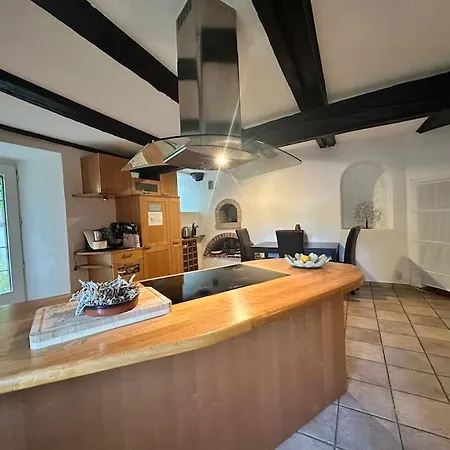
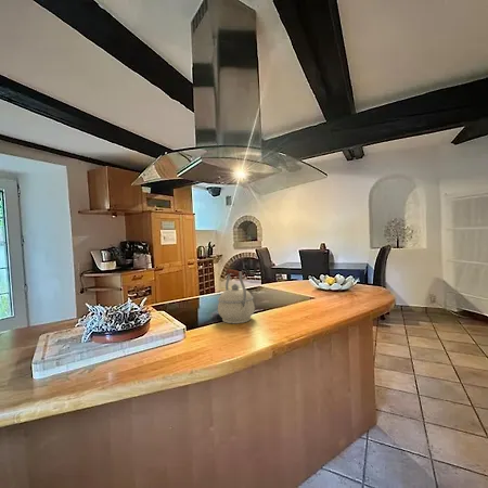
+ kettle (236, 295)
